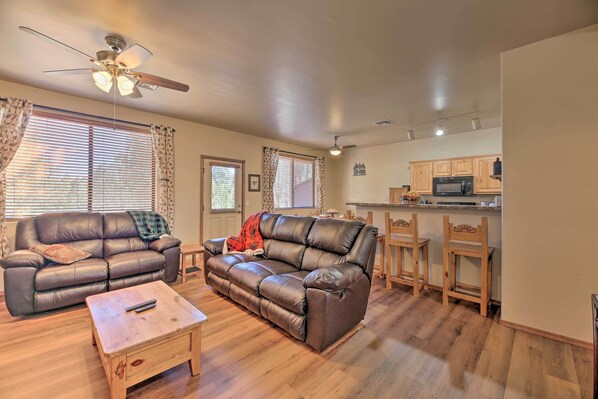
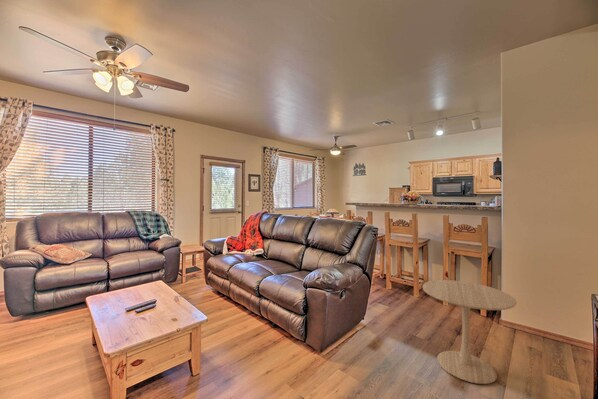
+ side table (465, 329)
